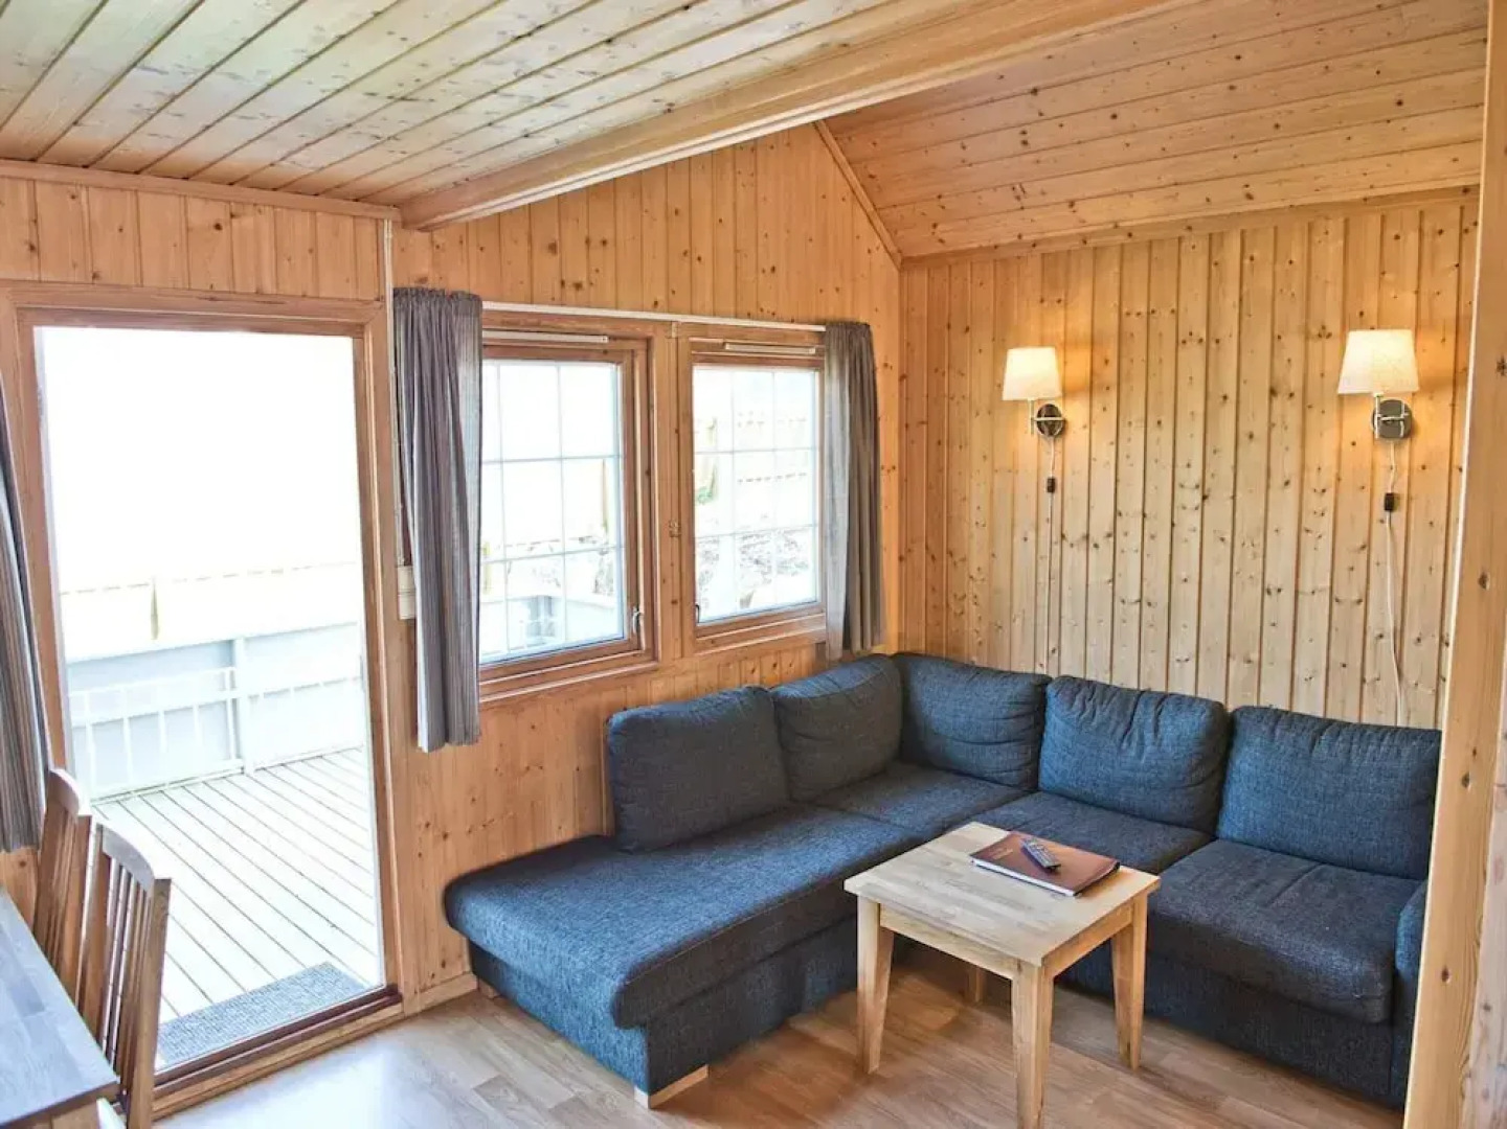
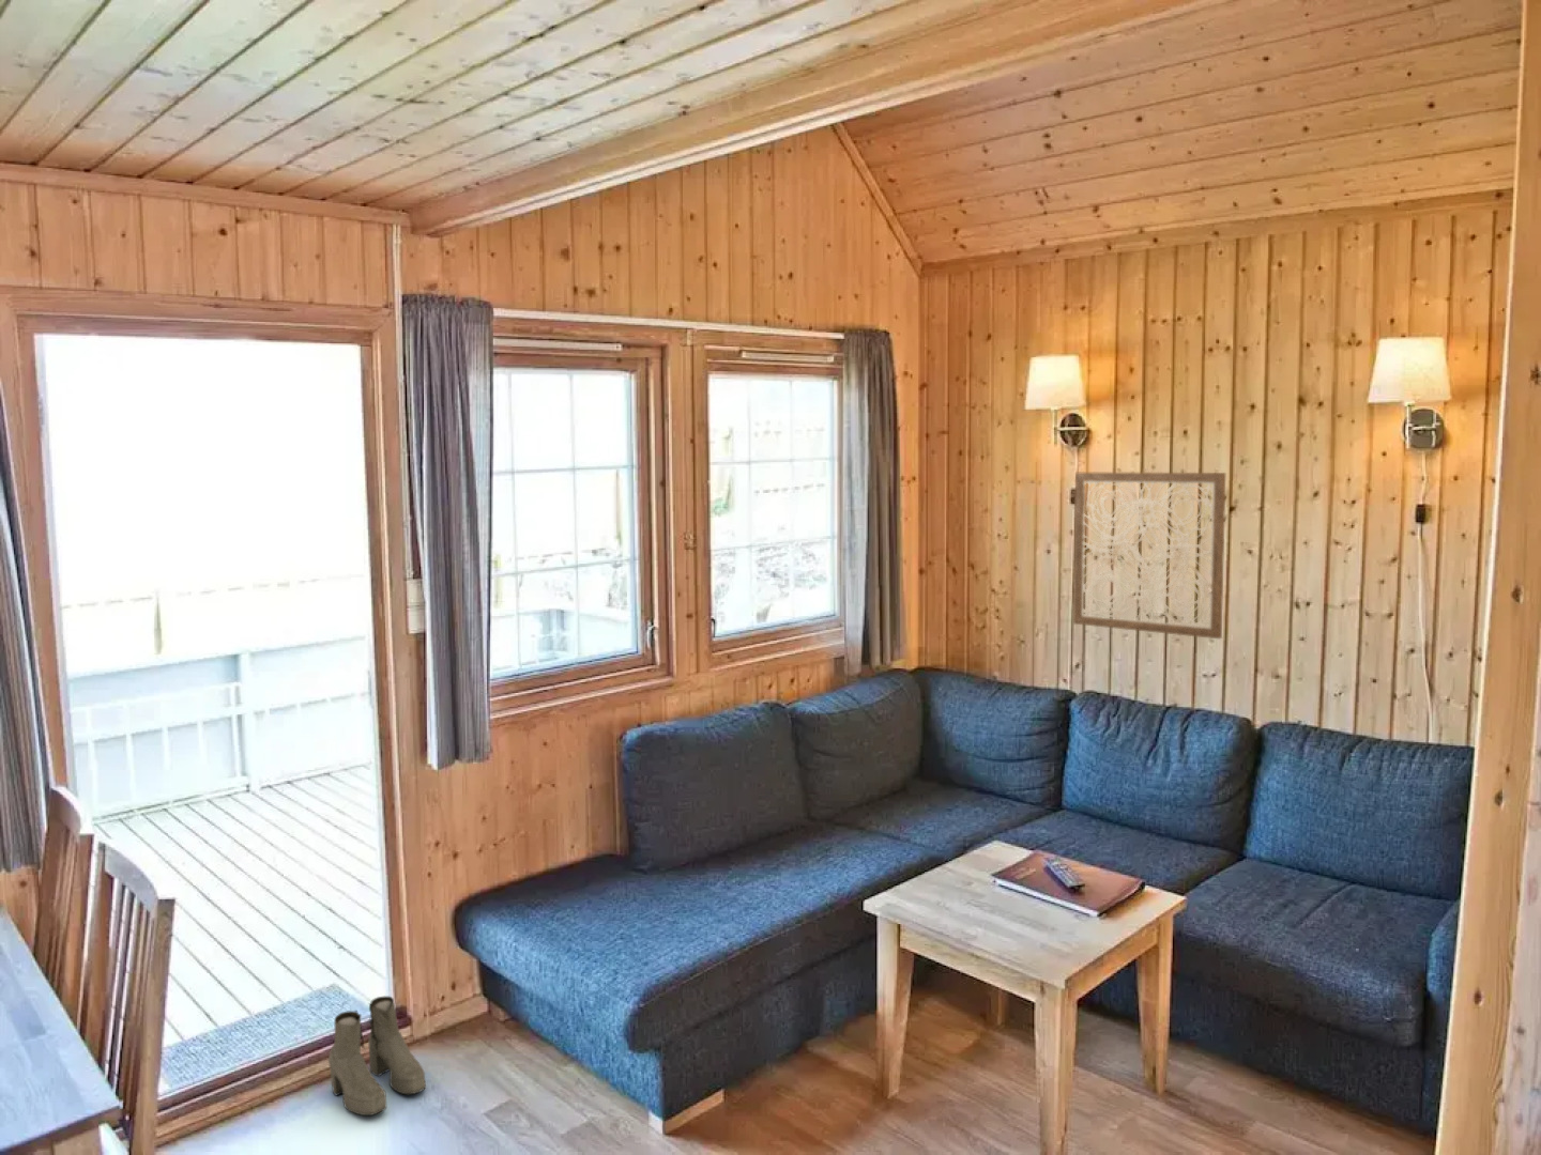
+ wall art (1152, 546)
+ boots (376, 1051)
